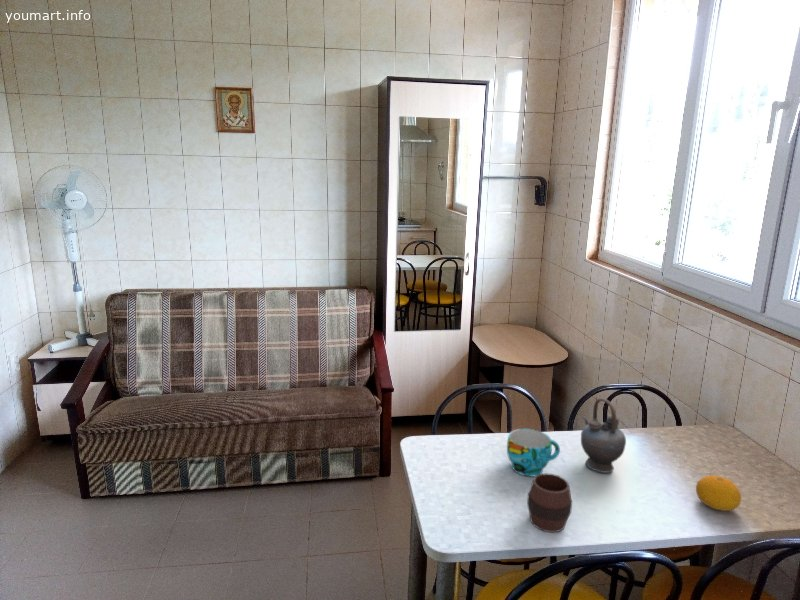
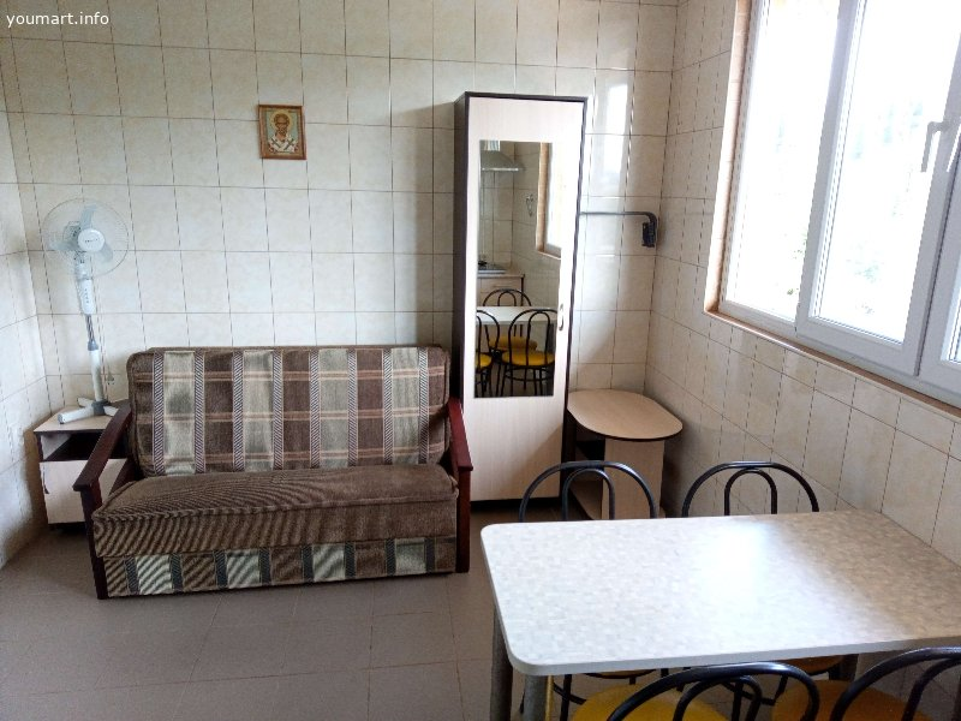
- cup (549, 502)
- fruit (718, 492)
- cup (530, 453)
- teapot (600, 431)
